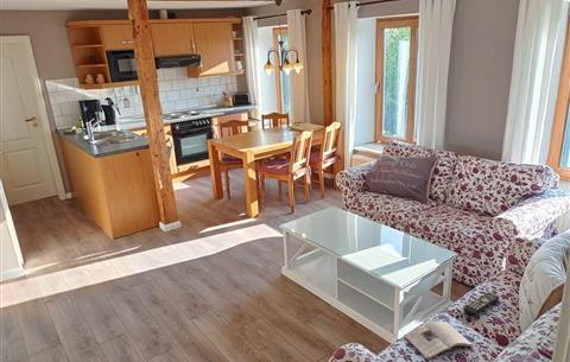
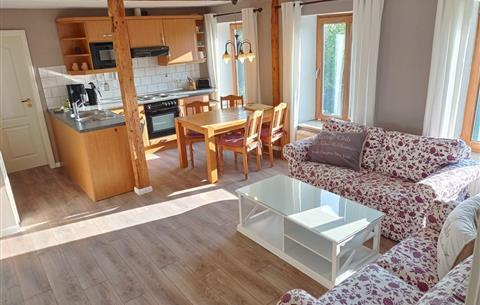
- magazine (437, 337)
- remote control (481, 304)
